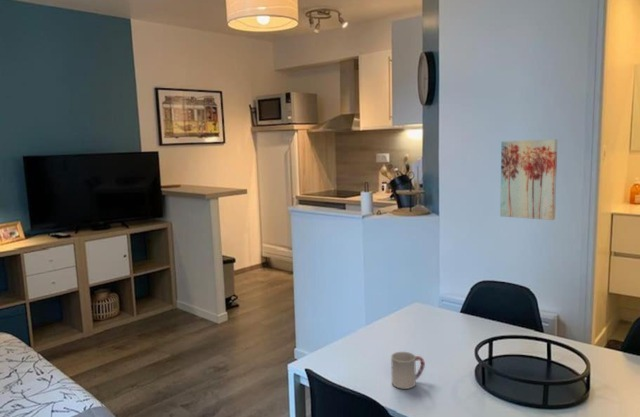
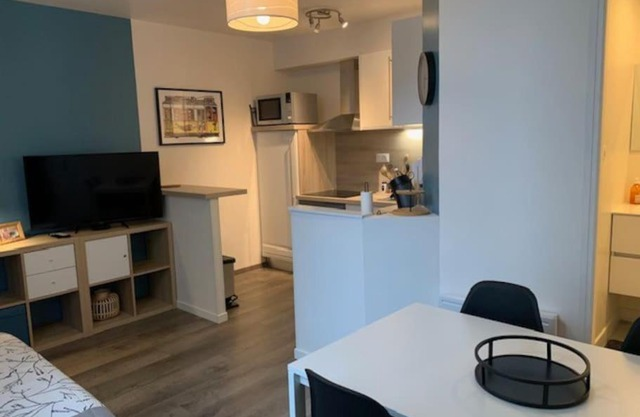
- wall art (527, 179)
- cup (408, 369)
